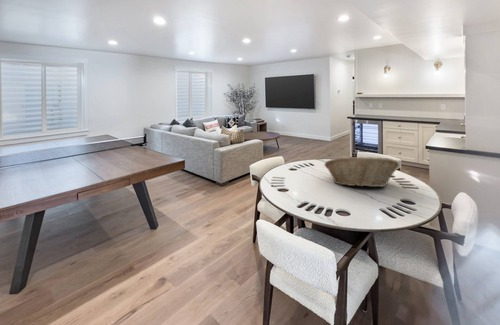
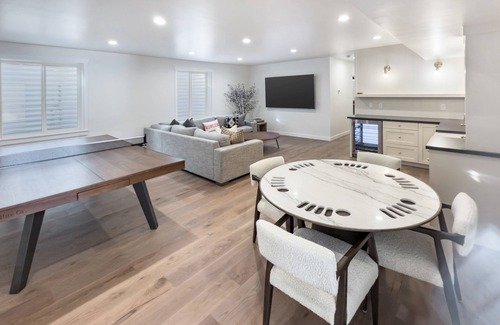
- fruit basket (359, 170)
